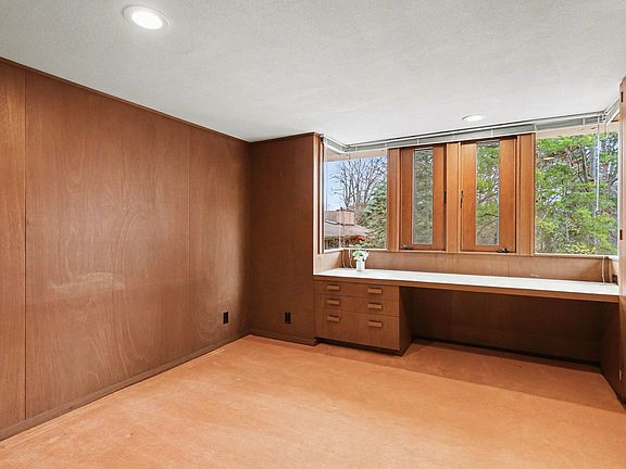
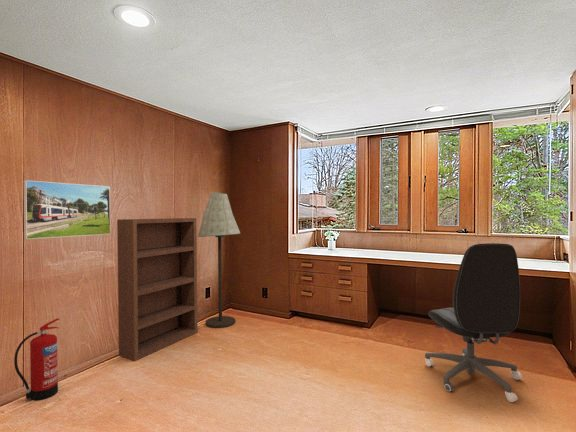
+ office chair (477, 309)
+ fire extinguisher (38, 360)
+ floor lamp (219, 257)
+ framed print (71, 210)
+ bookcase (160, 281)
